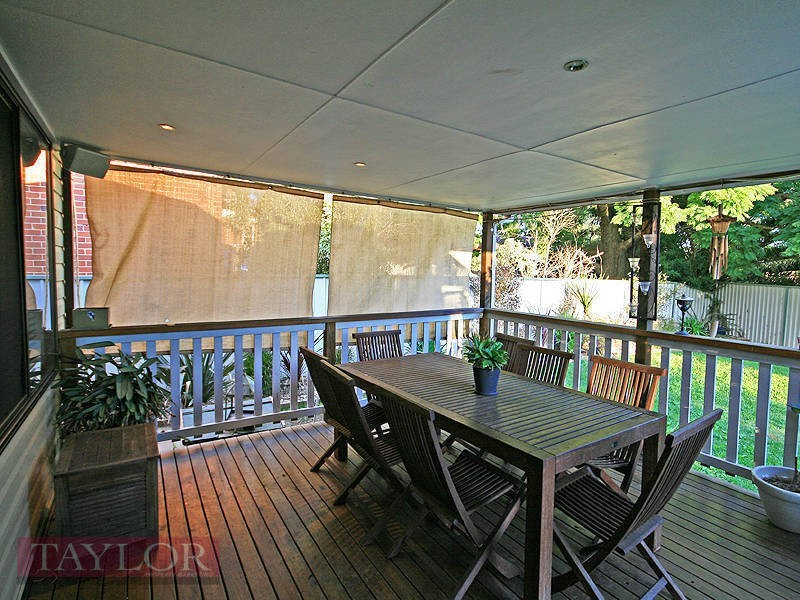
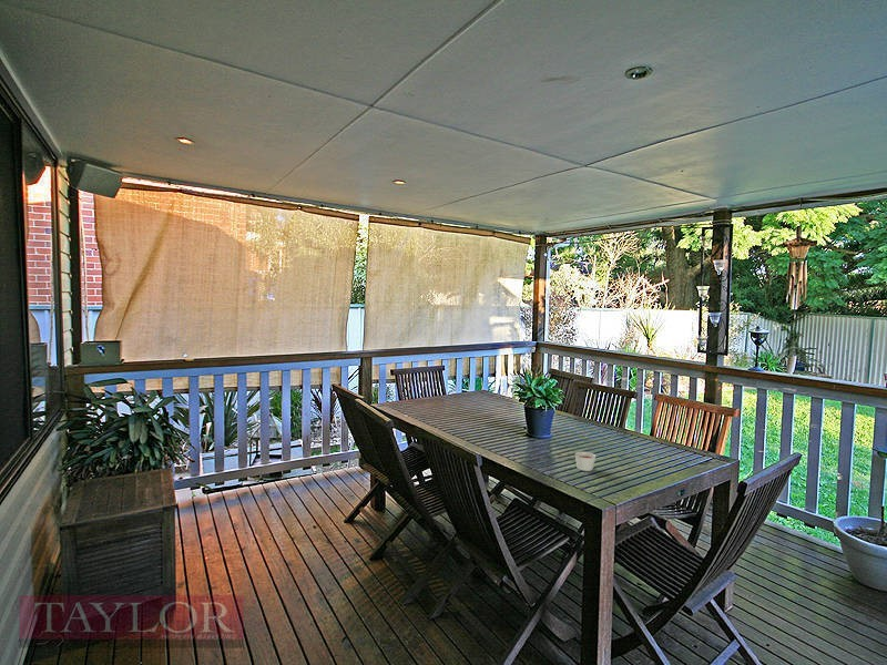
+ candle (584, 461)
